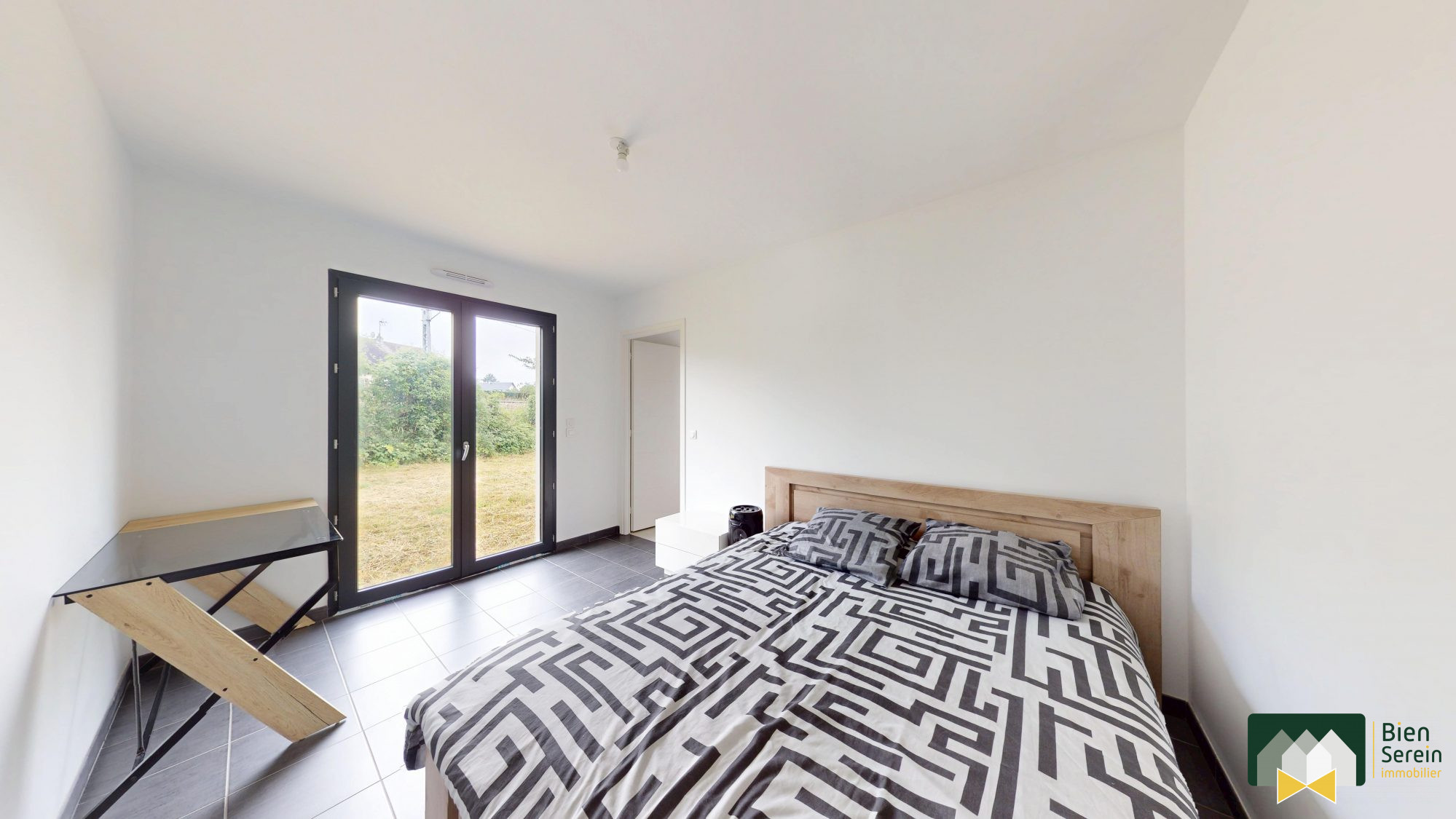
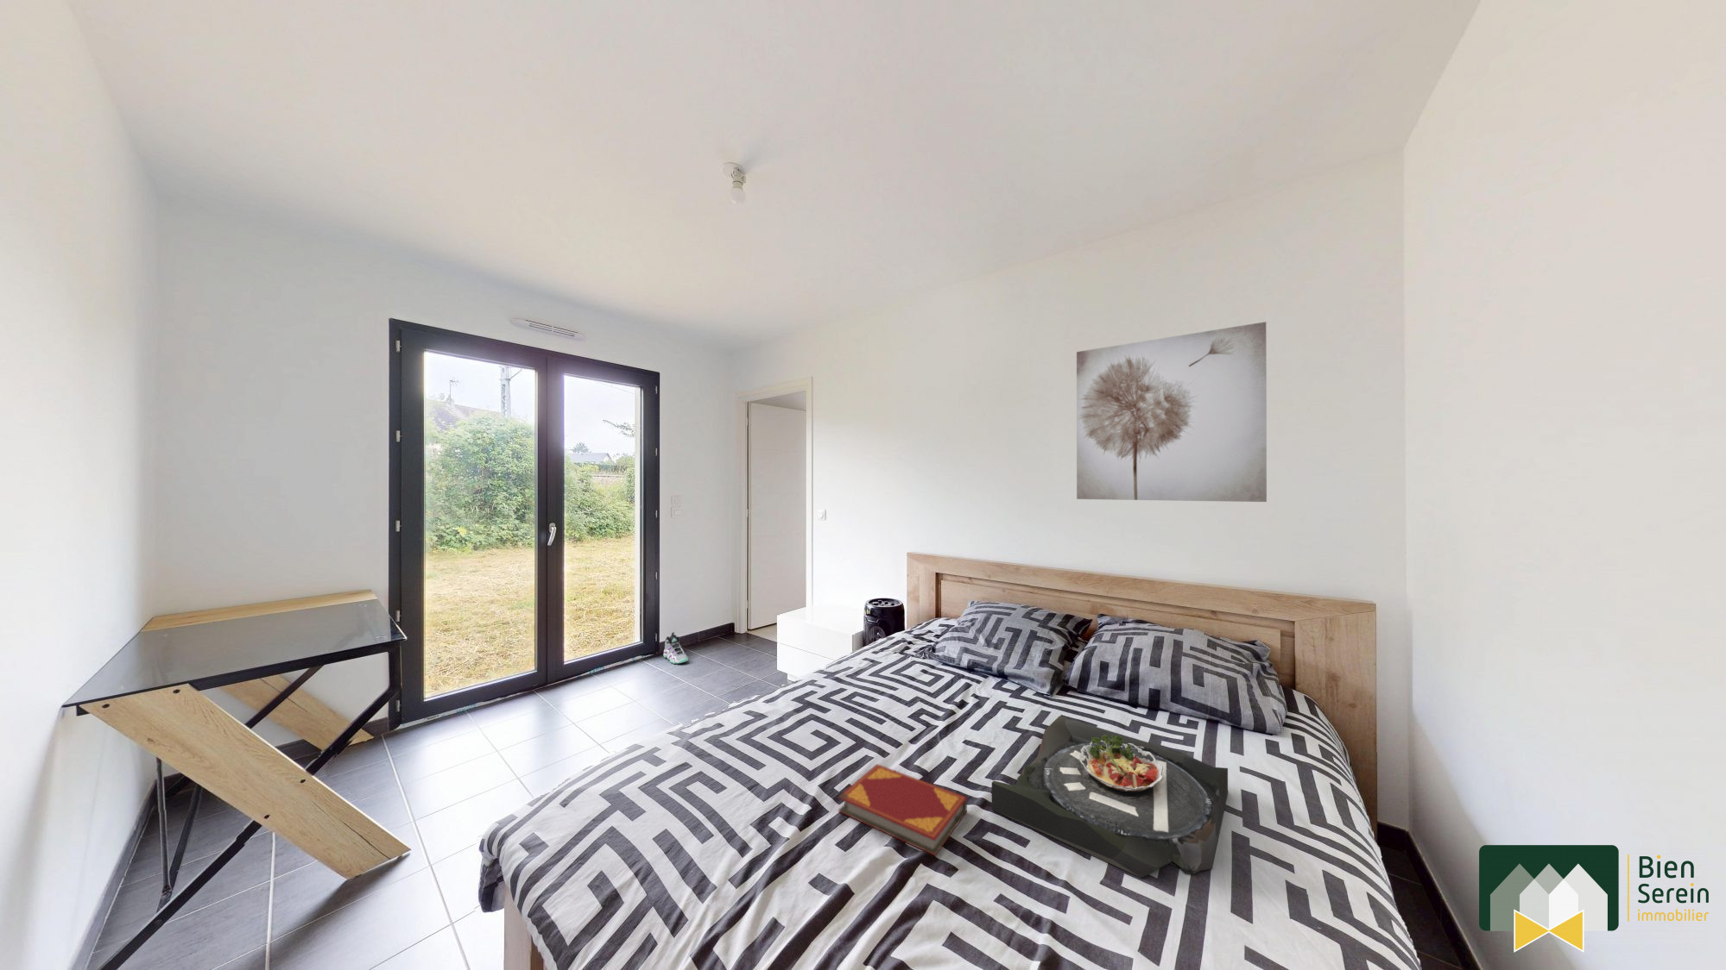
+ sneaker (675, 645)
+ hardback book (902, 803)
+ wall art (1162, 419)
+ serving tray (1113, 770)
